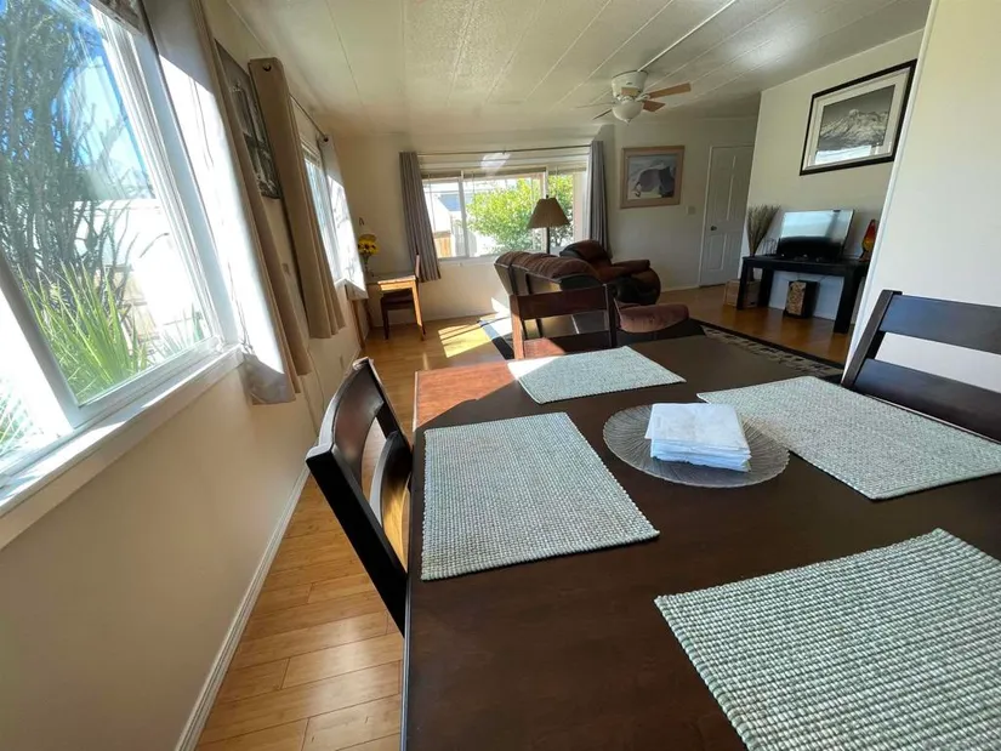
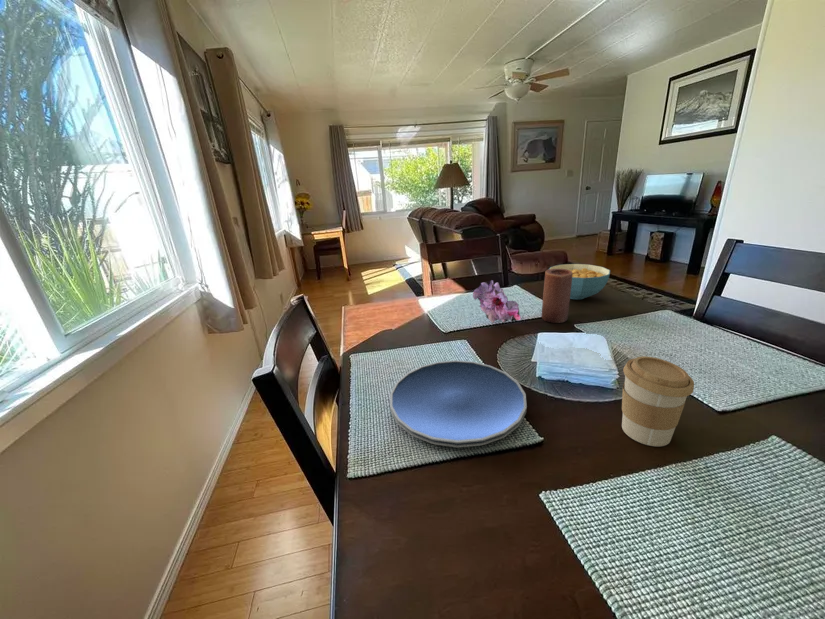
+ coffee cup (652, 399)
+ flower (496, 302)
+ candle (556, 295)
+ plate (456, 398)
+ cereal bowl (576, 283)
